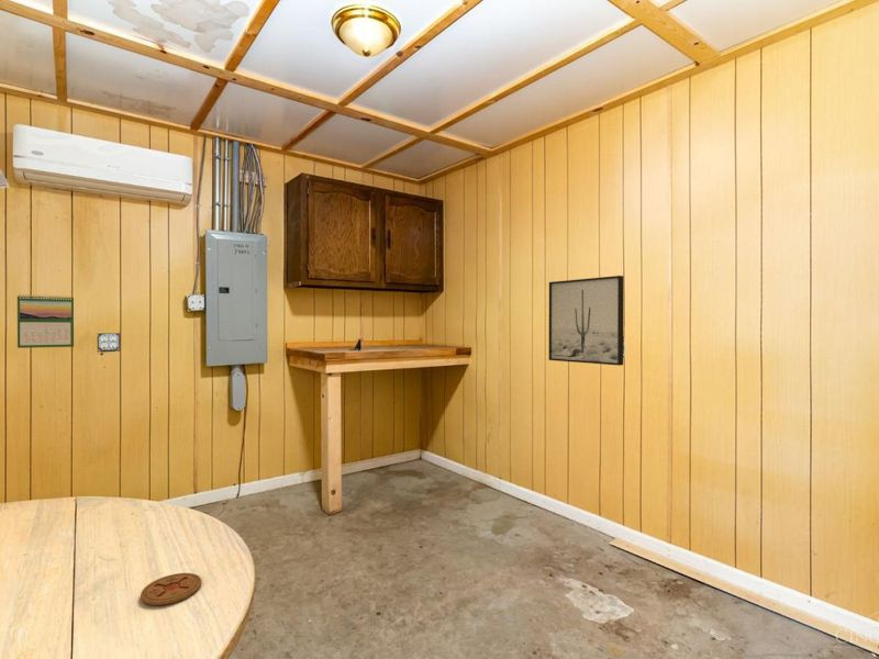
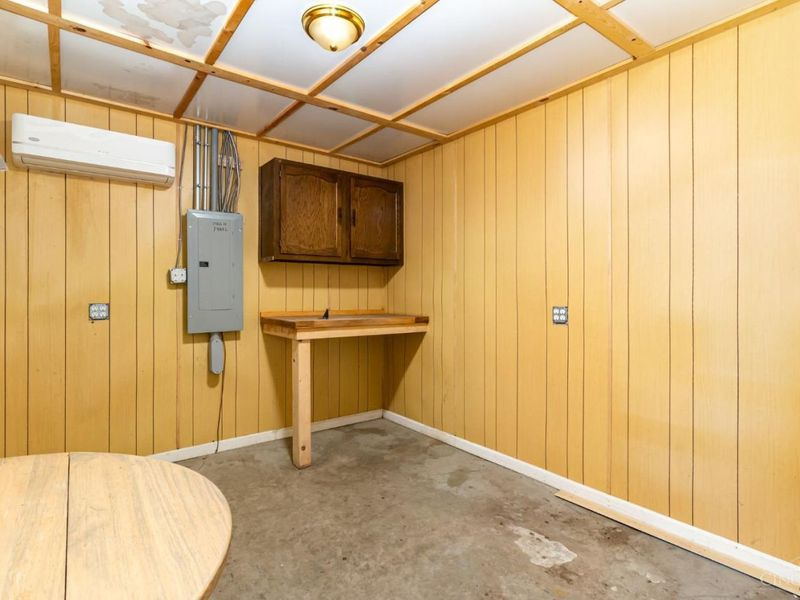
- calendar (46, 321)
- wall art (583, 321)
- coaster (171, 588)
